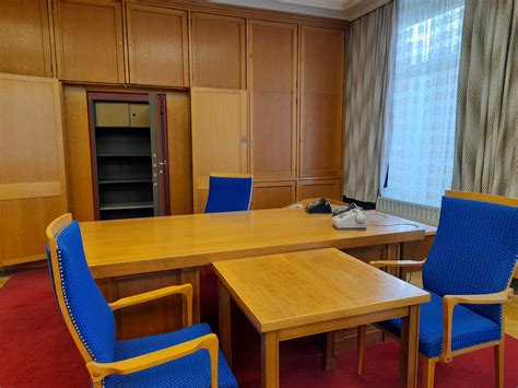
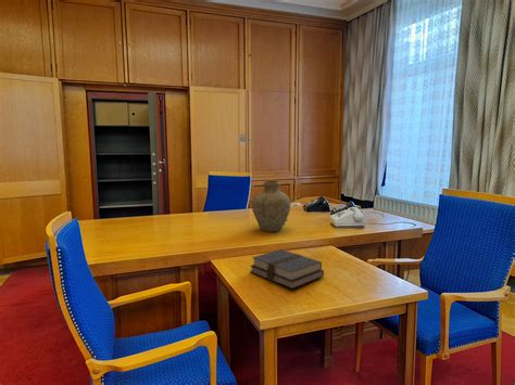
+ vase (271, 205)
+ book (286, 266)
